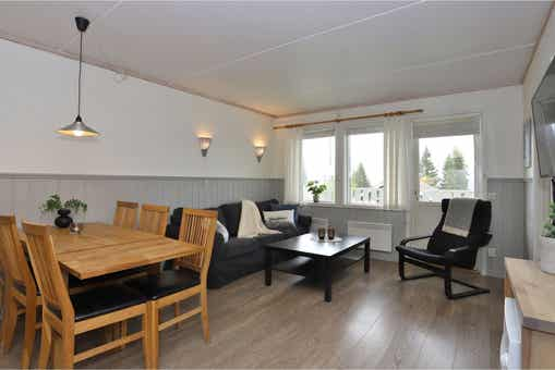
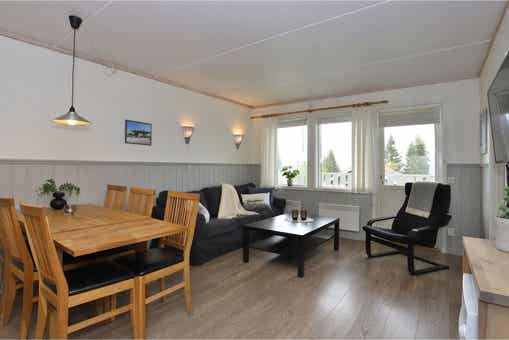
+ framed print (138, 133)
